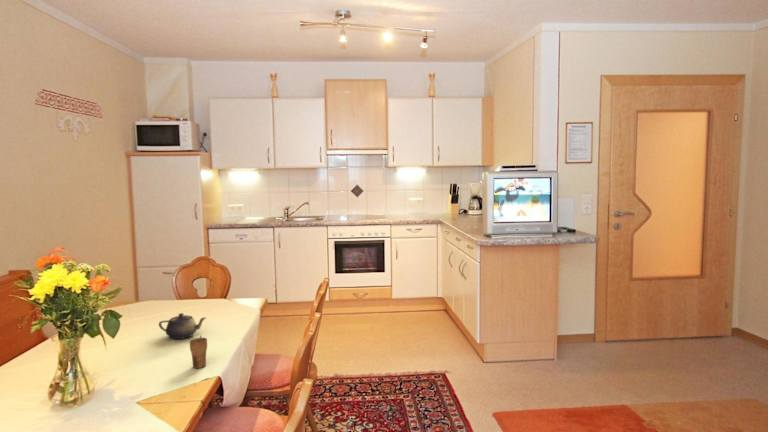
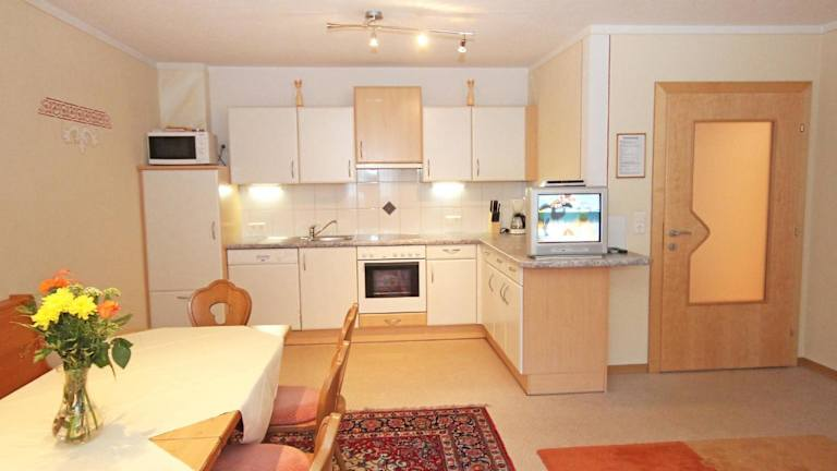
- teapot (182, 324)
- cup (198, 349)
